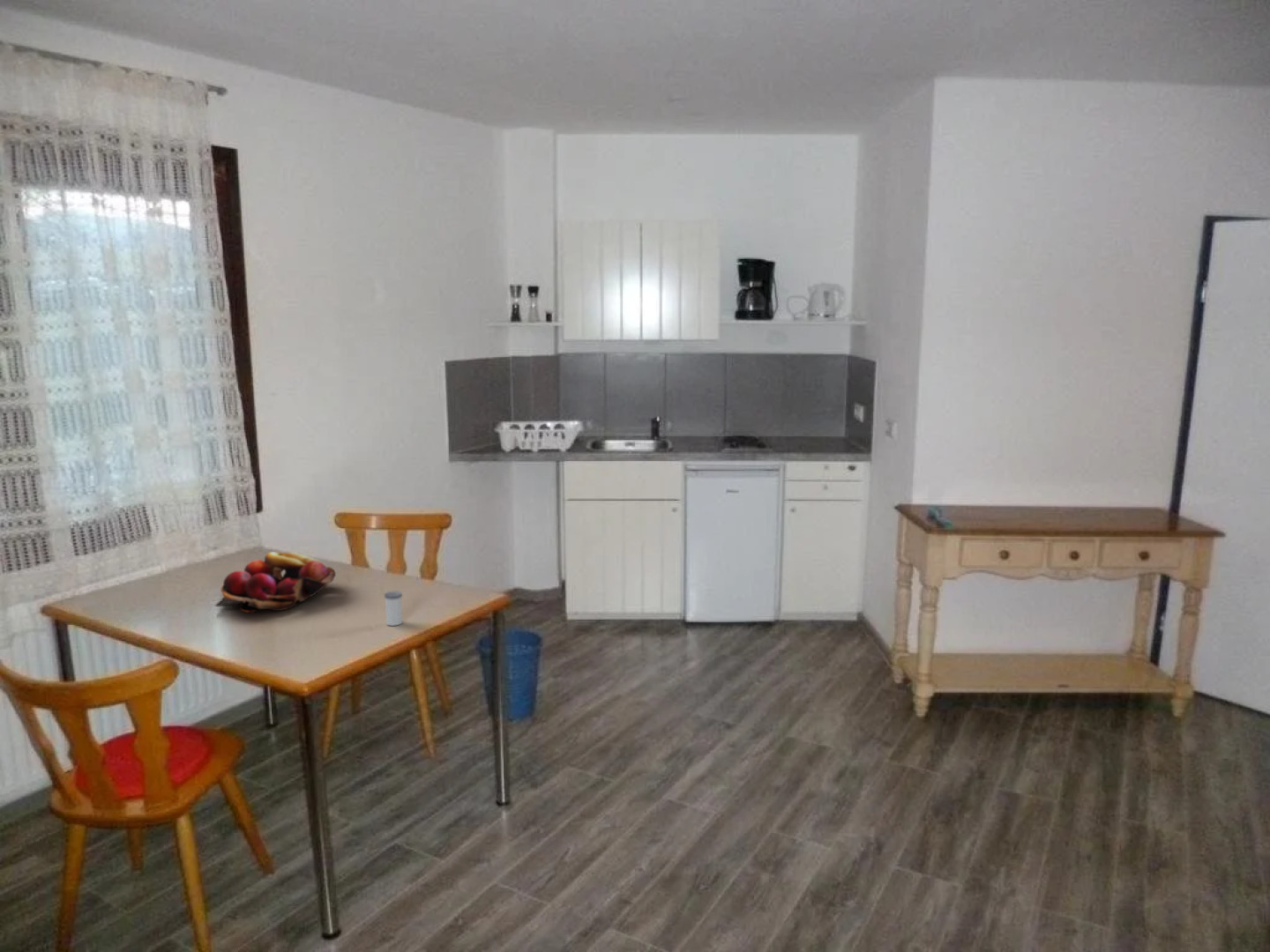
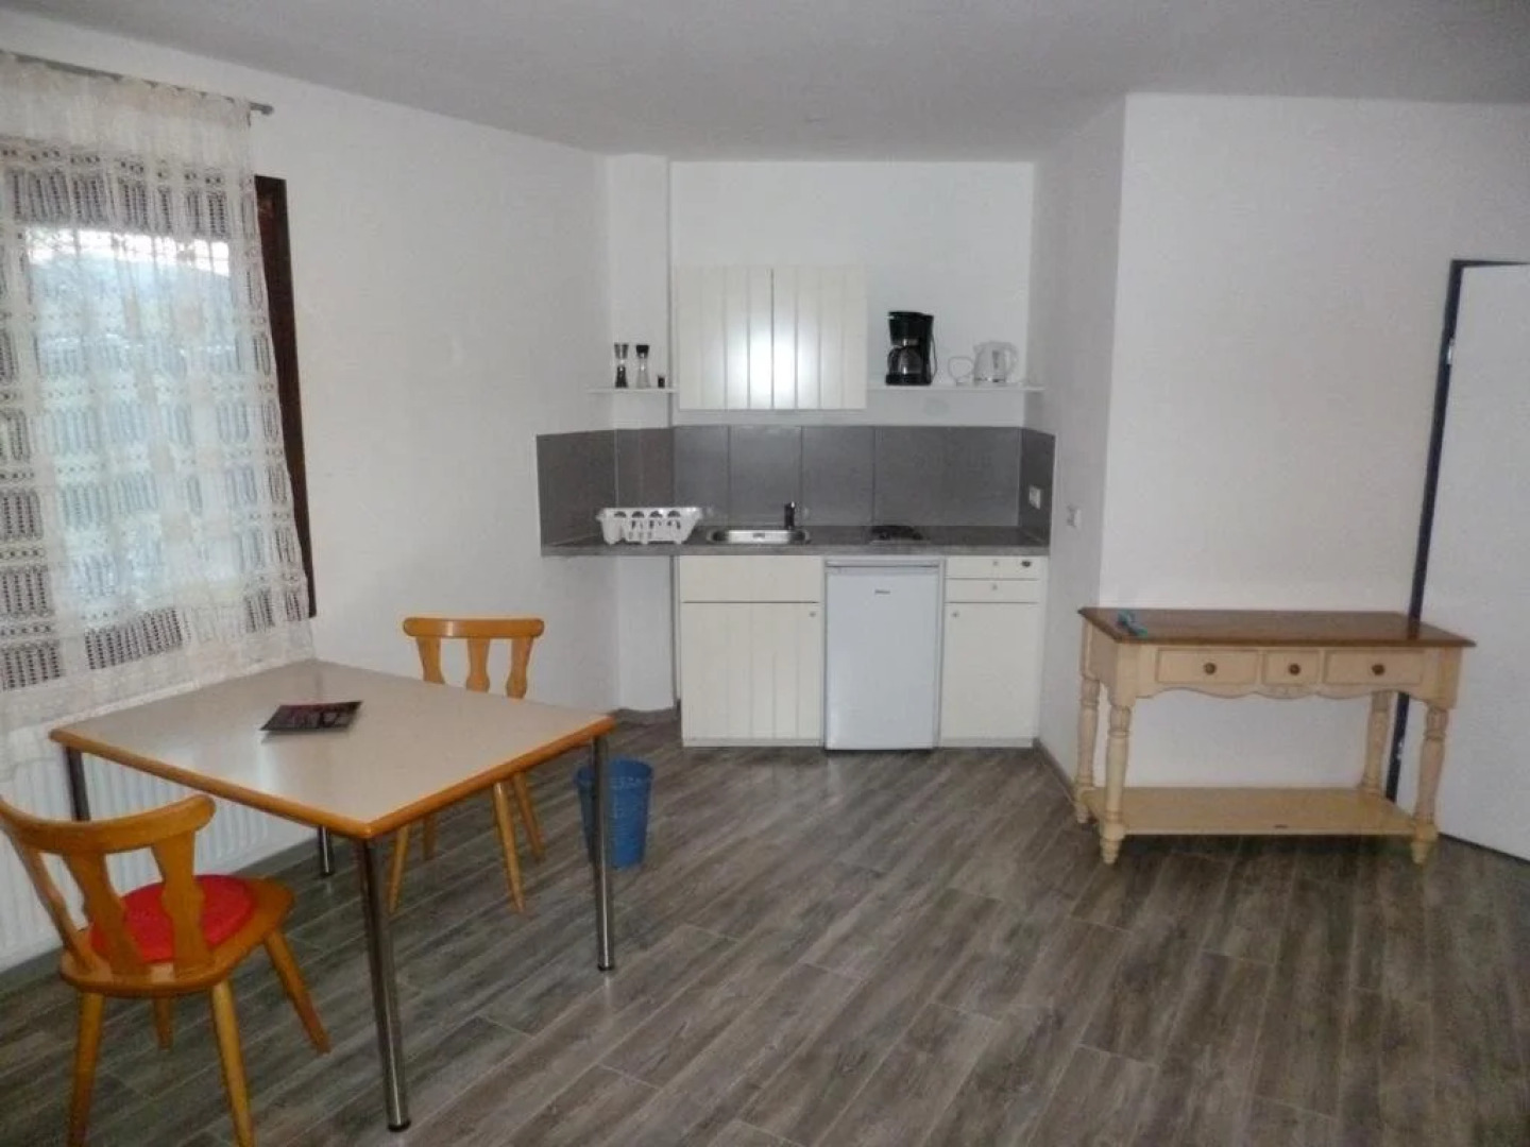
- salt shaker (393, 608)
- fruit basket (280, 578)
